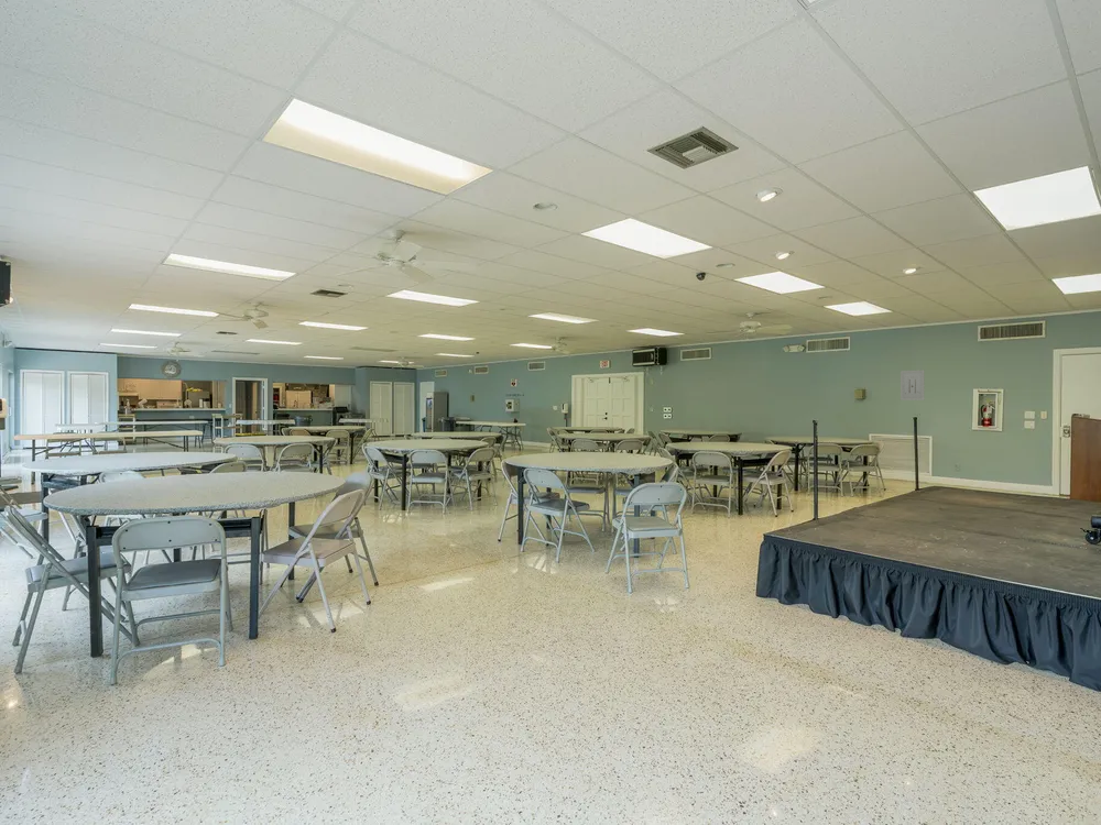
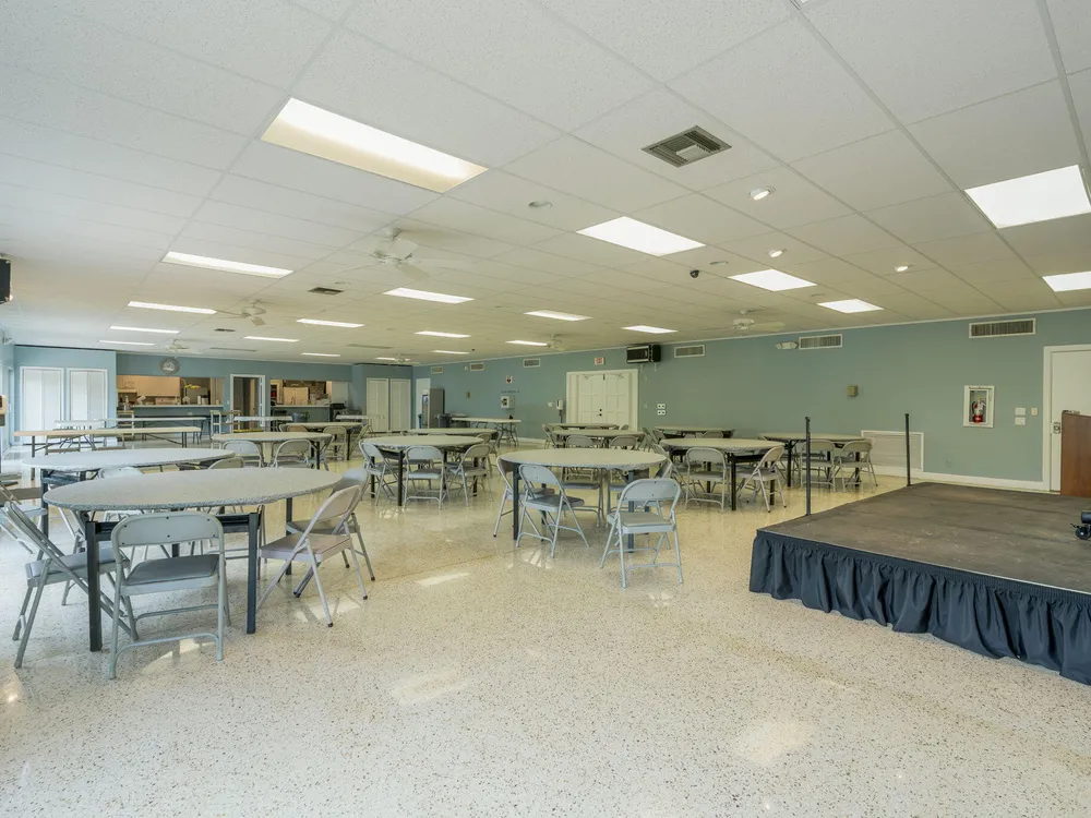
- wall art (912, 385)
